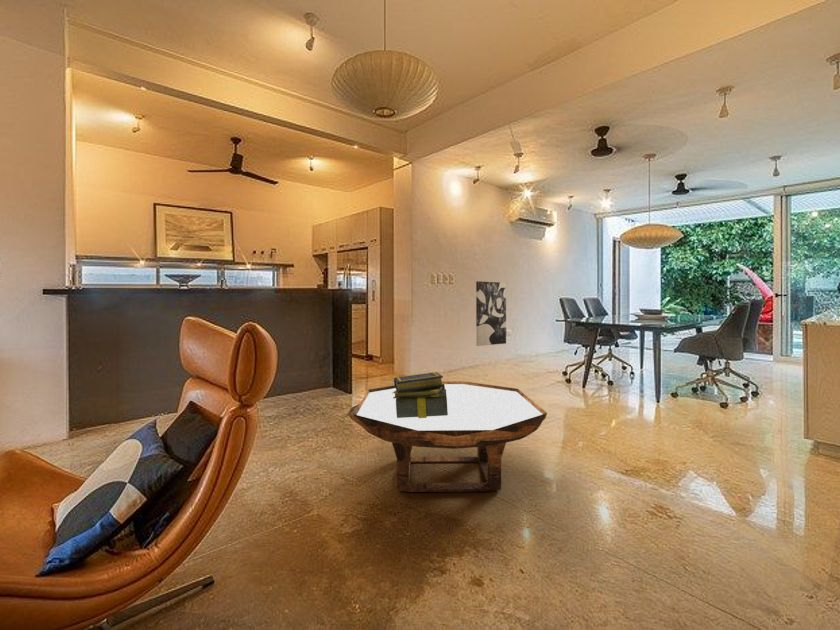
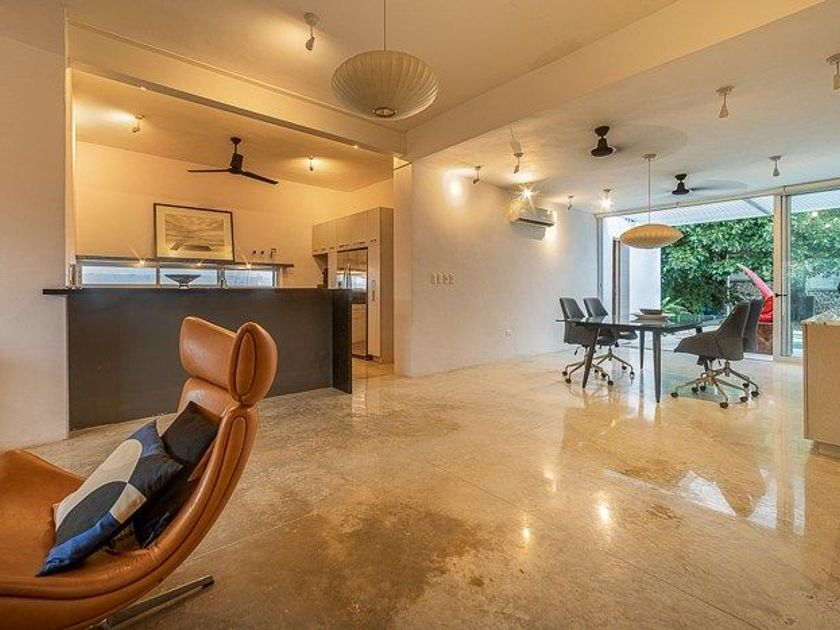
- wall art (491, 313)
- coffee table (446, 436)
- stack of books (420, 394)
